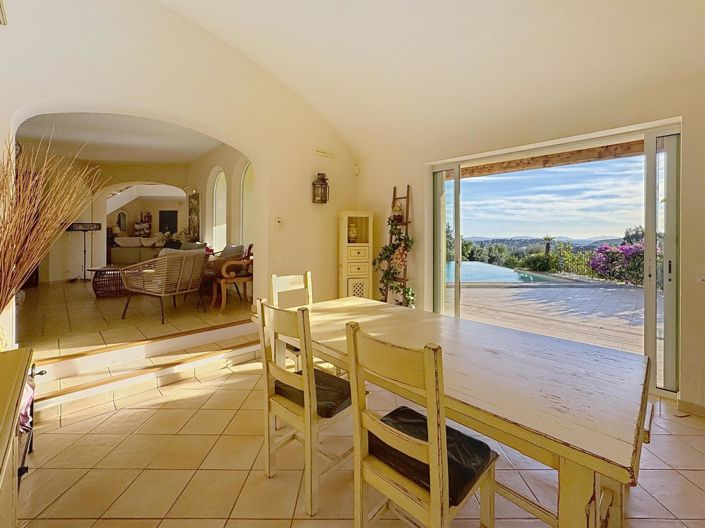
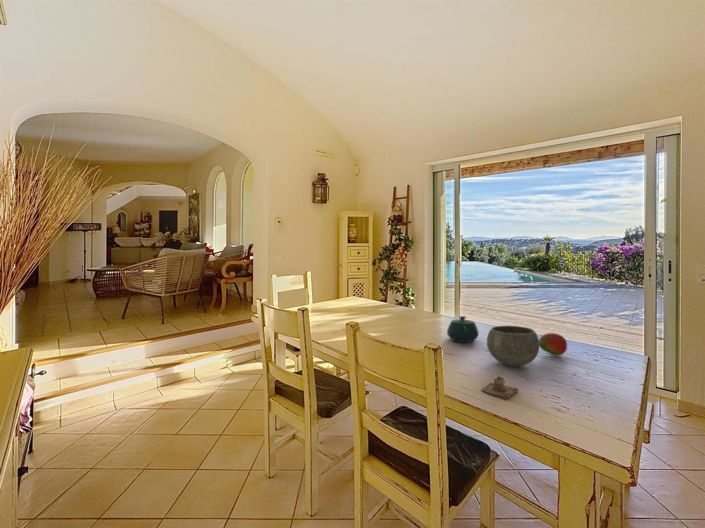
+ teapot (462, 328)
+ fruit (552, 344)
+ bowl (512, 346)
+ cup (499, 384)
